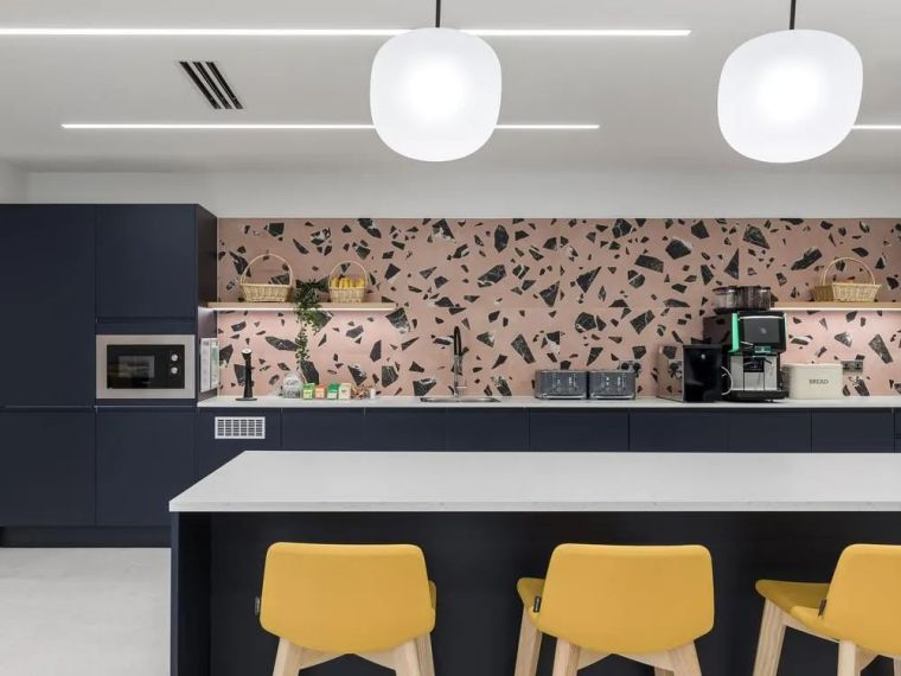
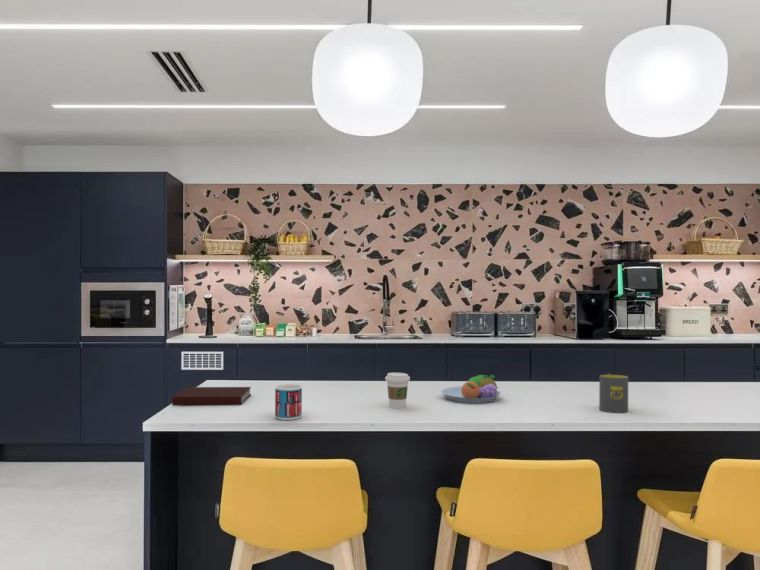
+ notebook (213, 395)
+ coffee cup (397, 390)
+ mug (288, 400)
+ fruit bowl (472, 385)
+ mug (612, 392)
